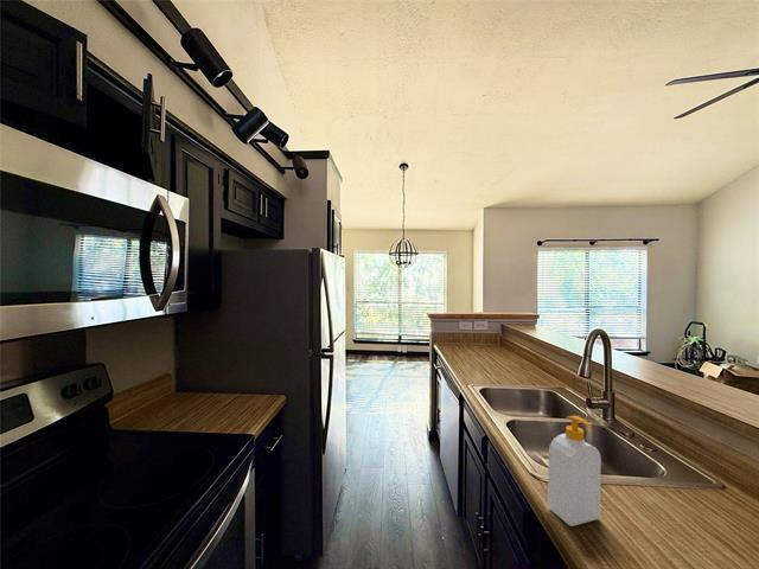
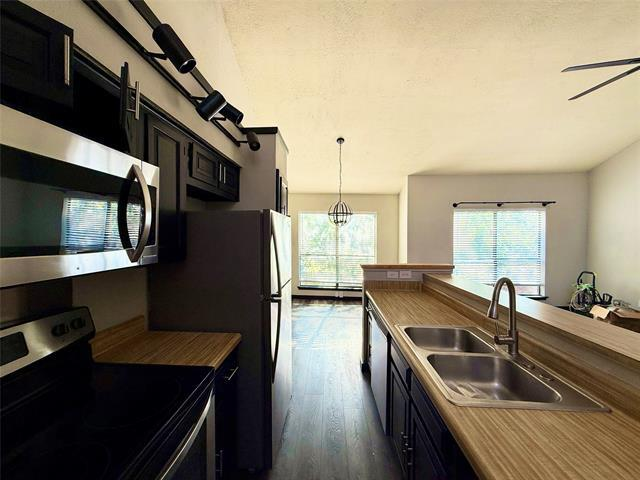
- soap bottle (575, 466)
